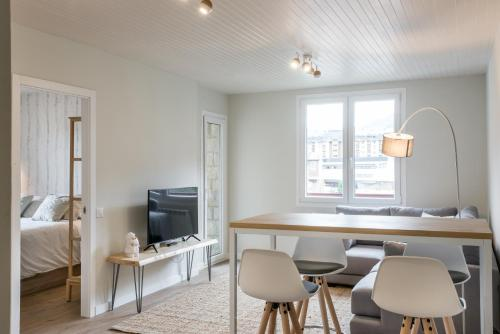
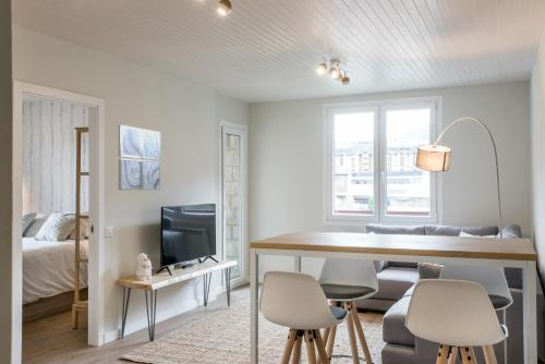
+ wall art (140, 158)
